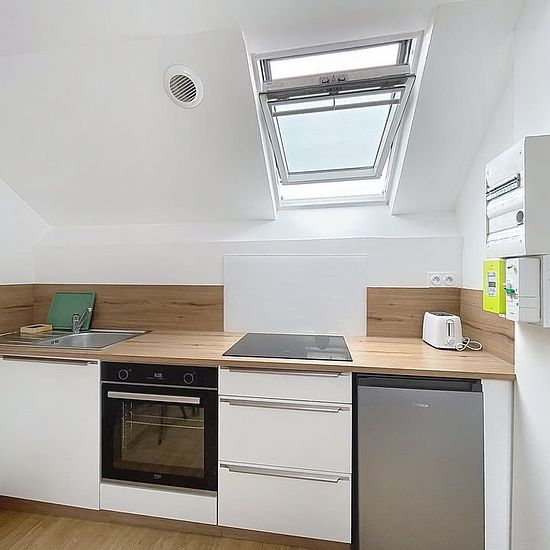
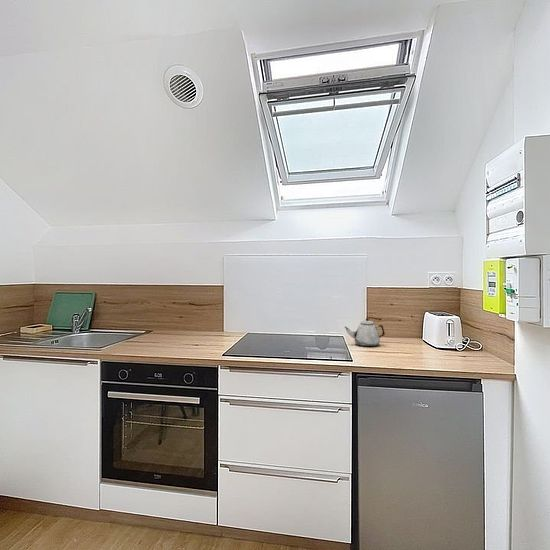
+ teapot (364, 331)
